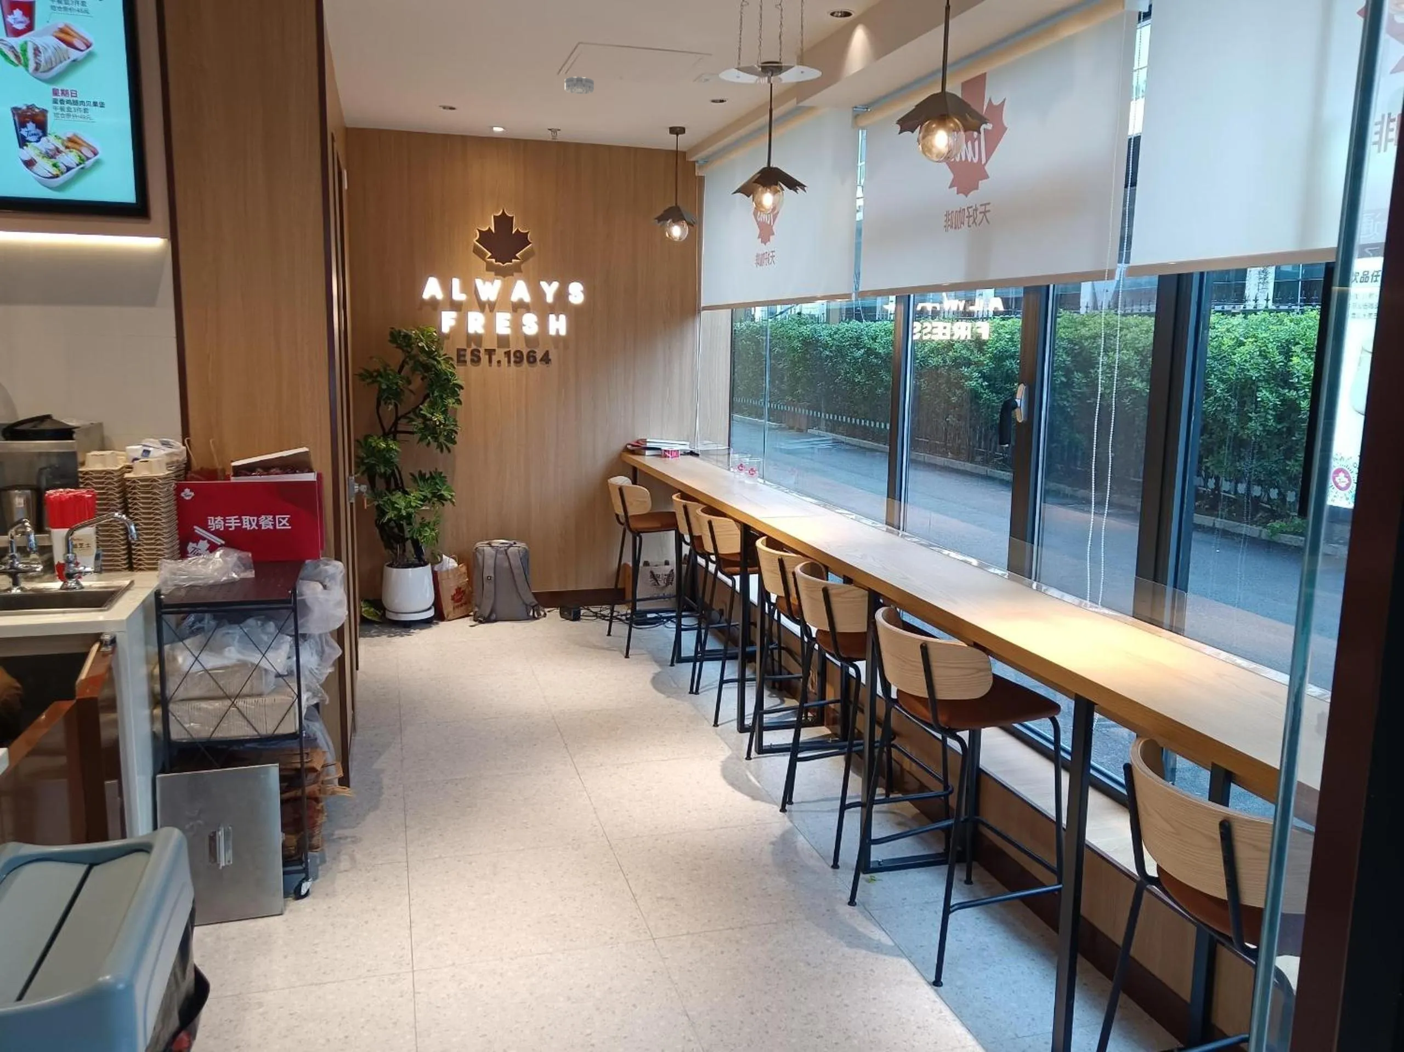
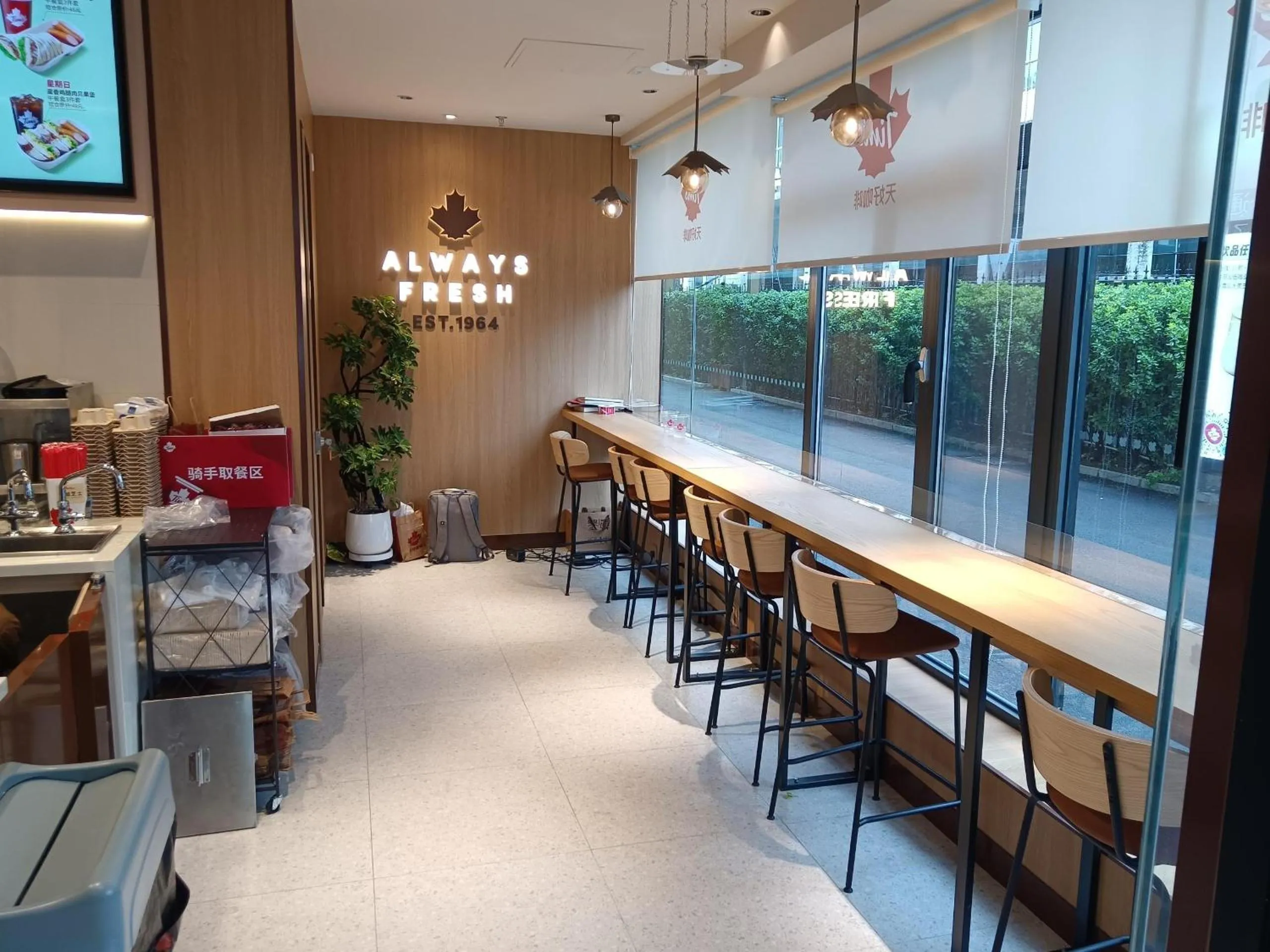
- smoke detector (579, 84)
